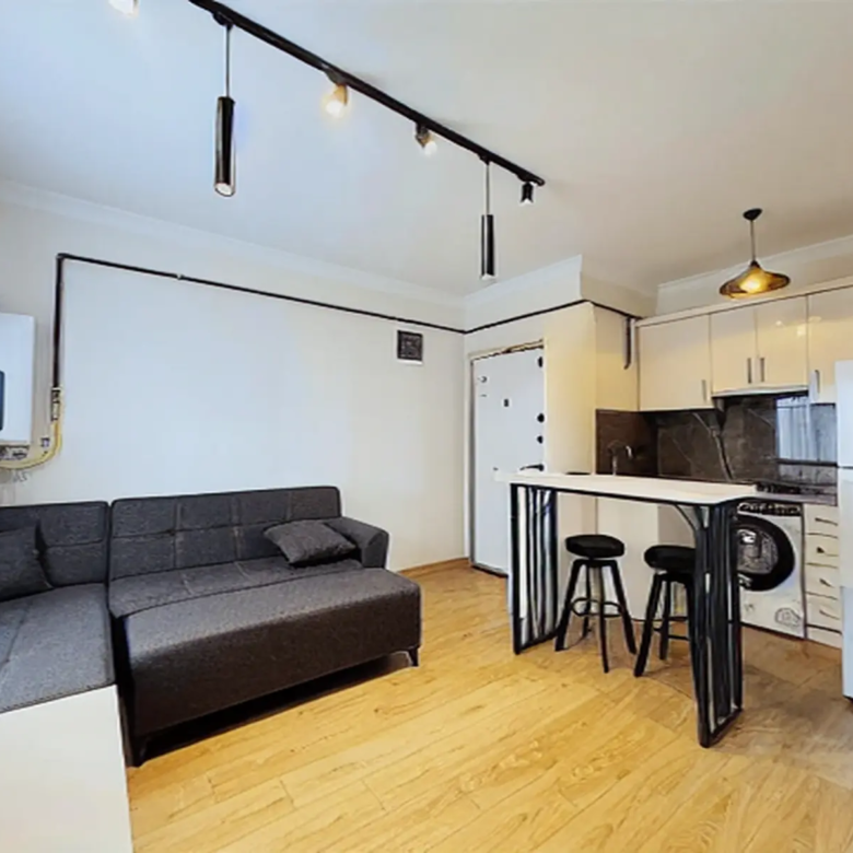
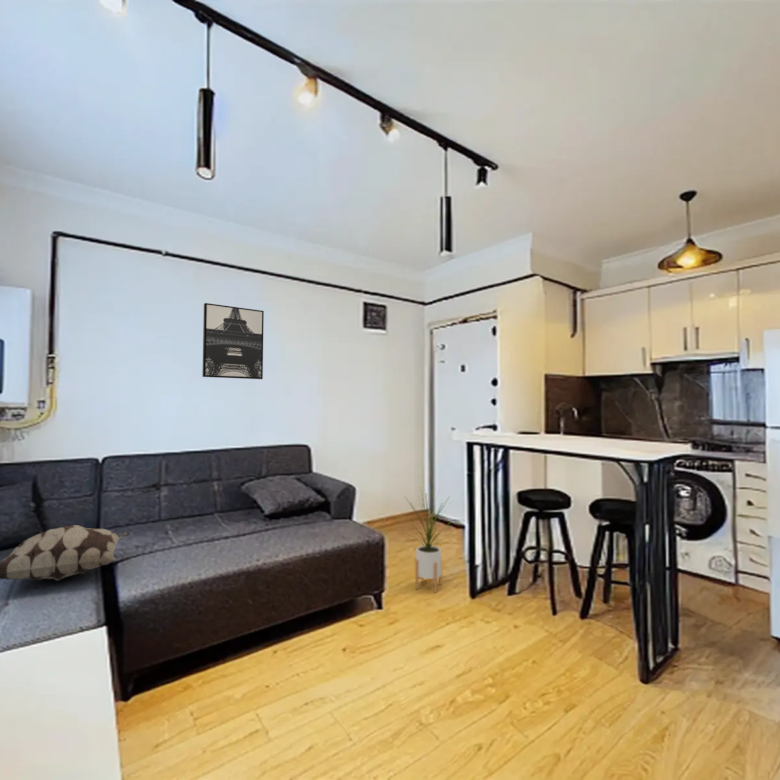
+ wall art (234, 342)
+ decorative pillow (67, 551)
+ house plant (428, 537)
